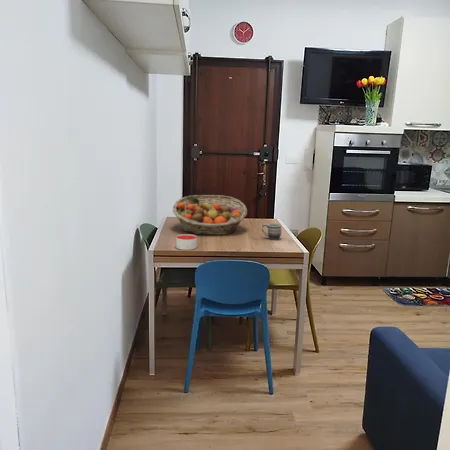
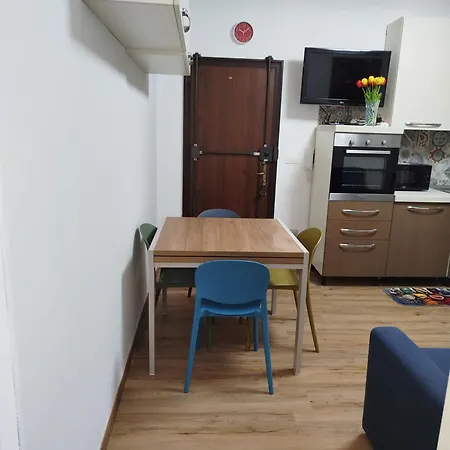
- fruit basket (209, 214)
- candle (186, 241)
- mug (271, 231)
